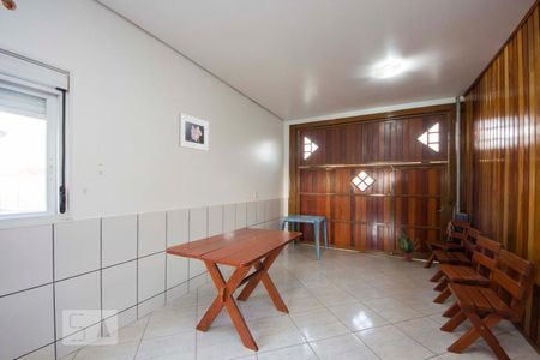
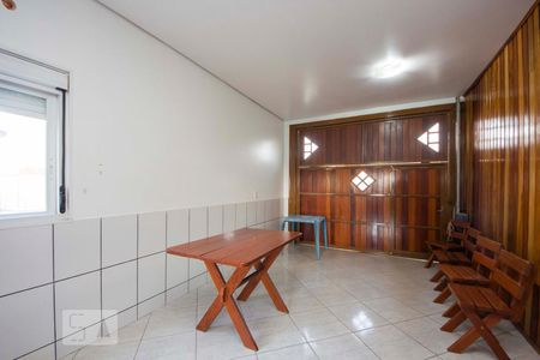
- potted plant (408, 246)
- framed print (194, 133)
